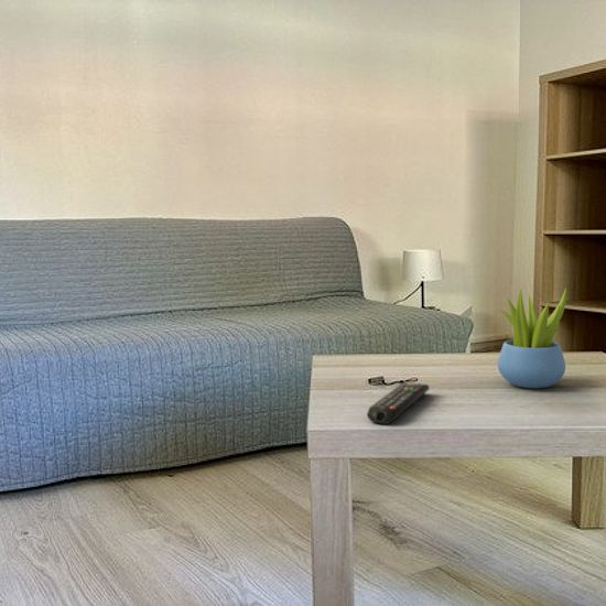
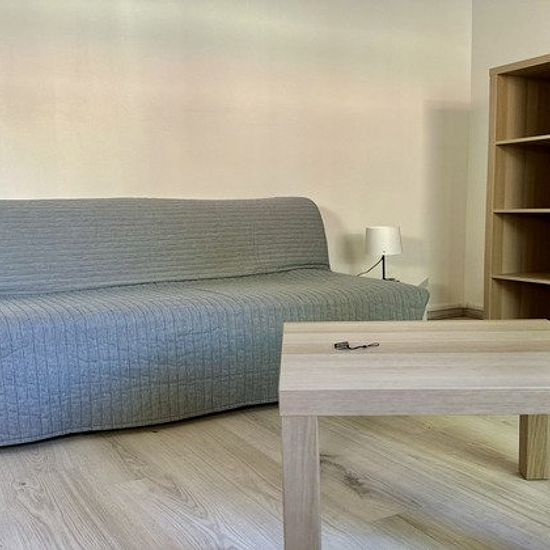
- remote control (400, 400)
- succulent plant (531, 335)
